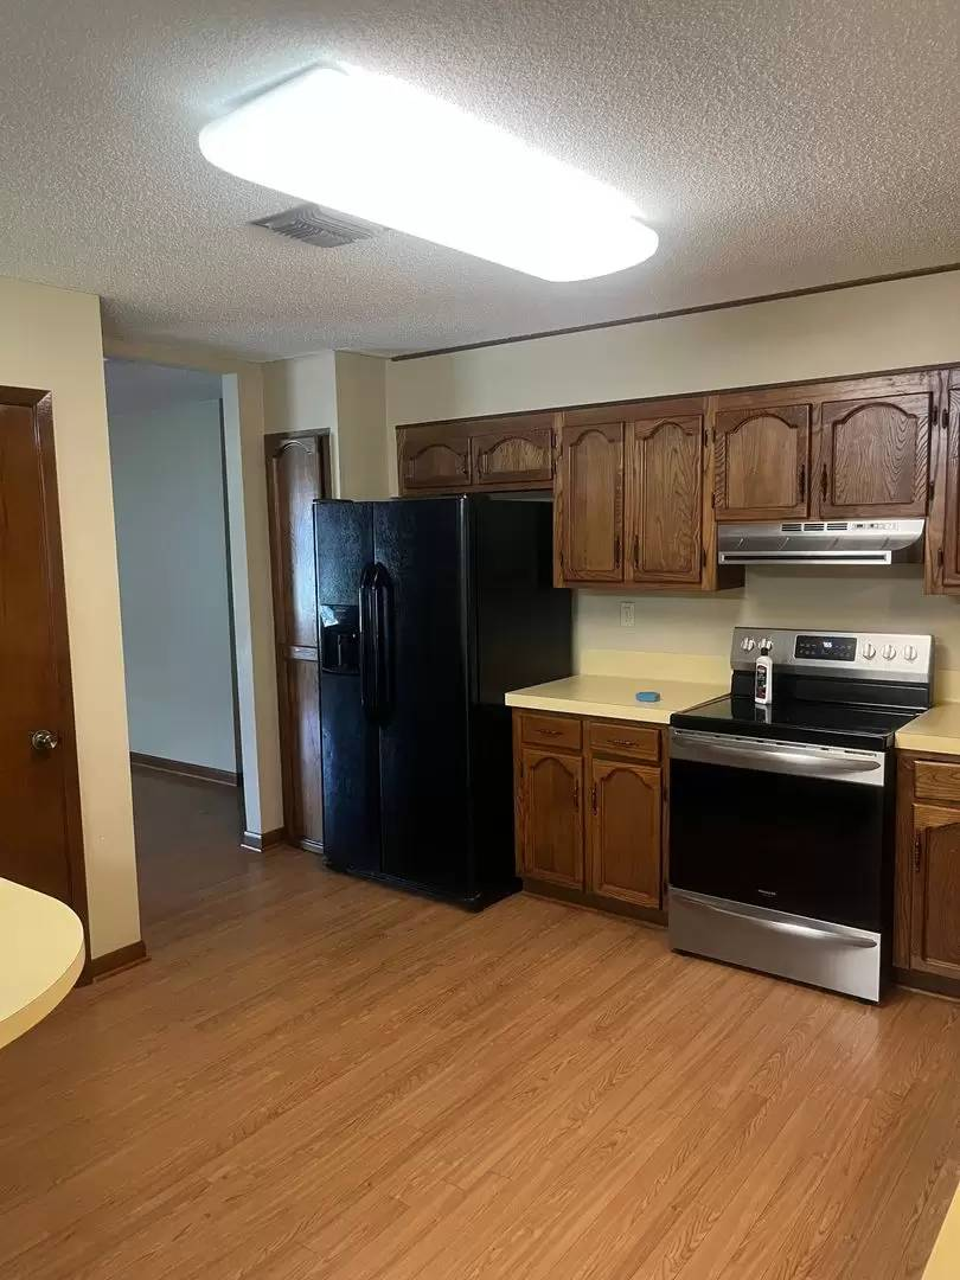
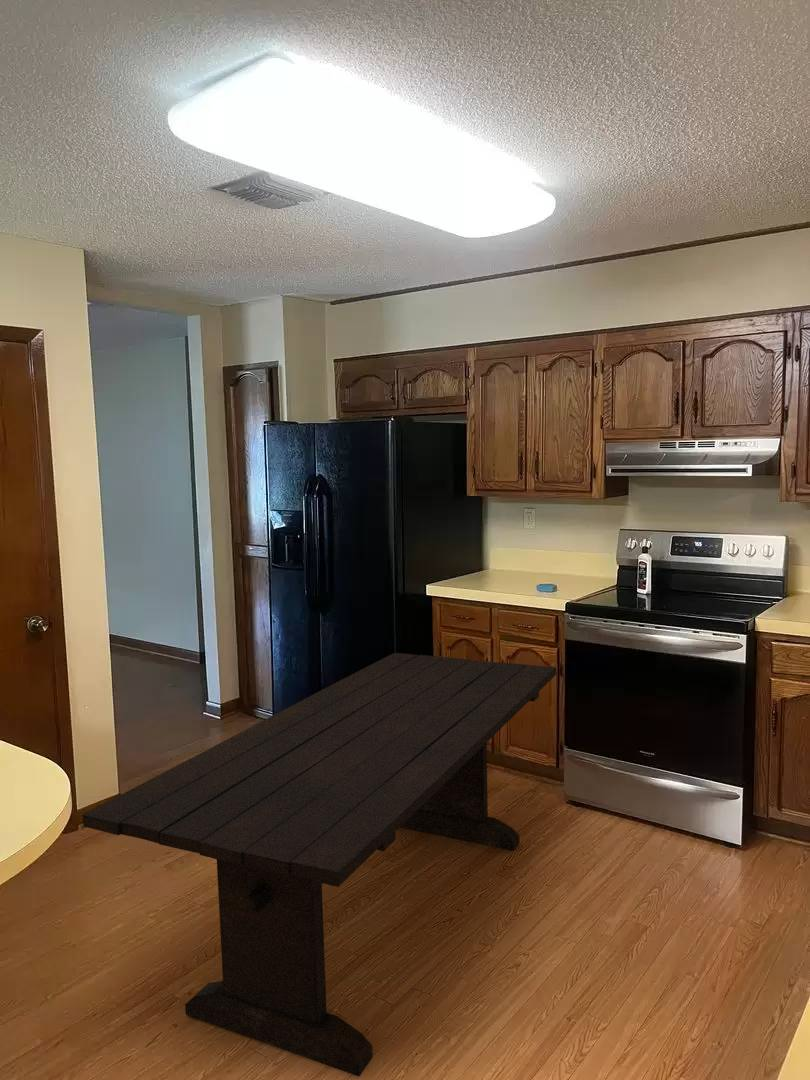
+ dining table (378, 820)
